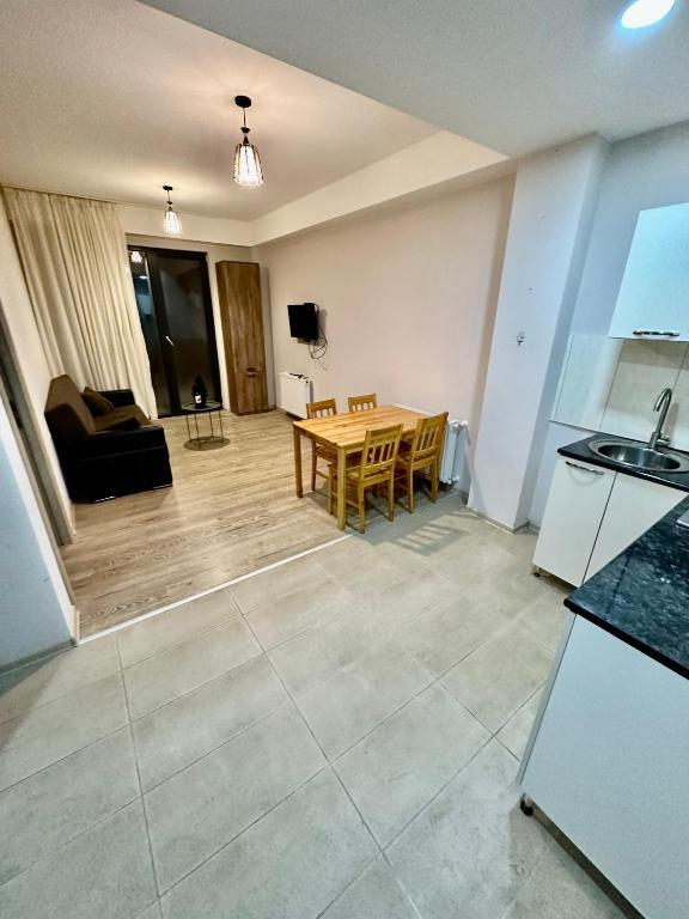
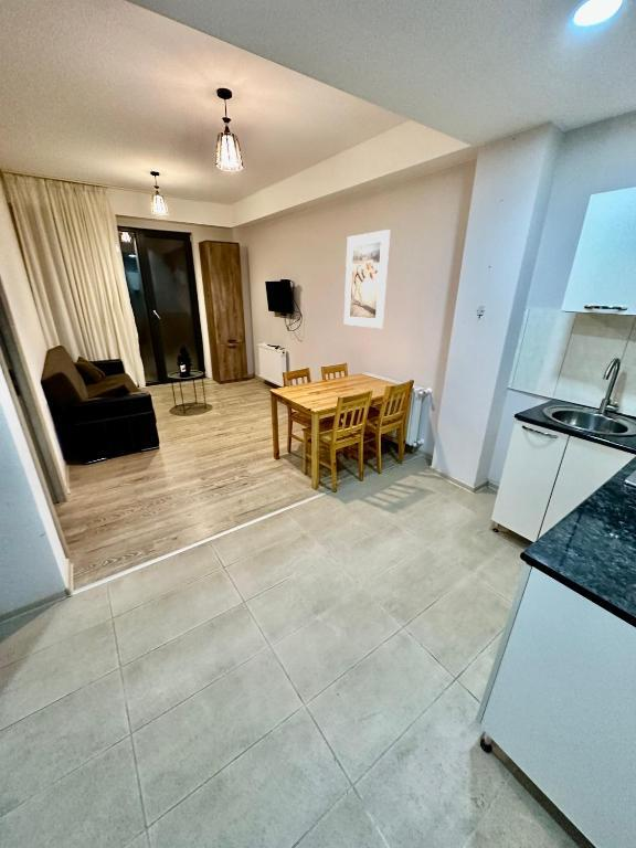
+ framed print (364, 282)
